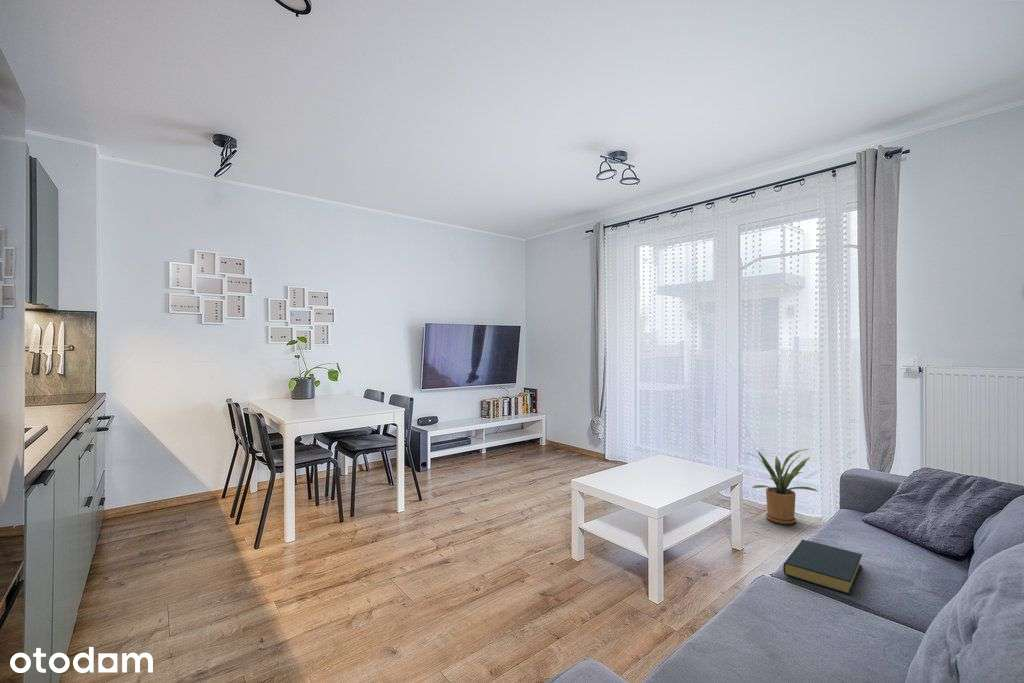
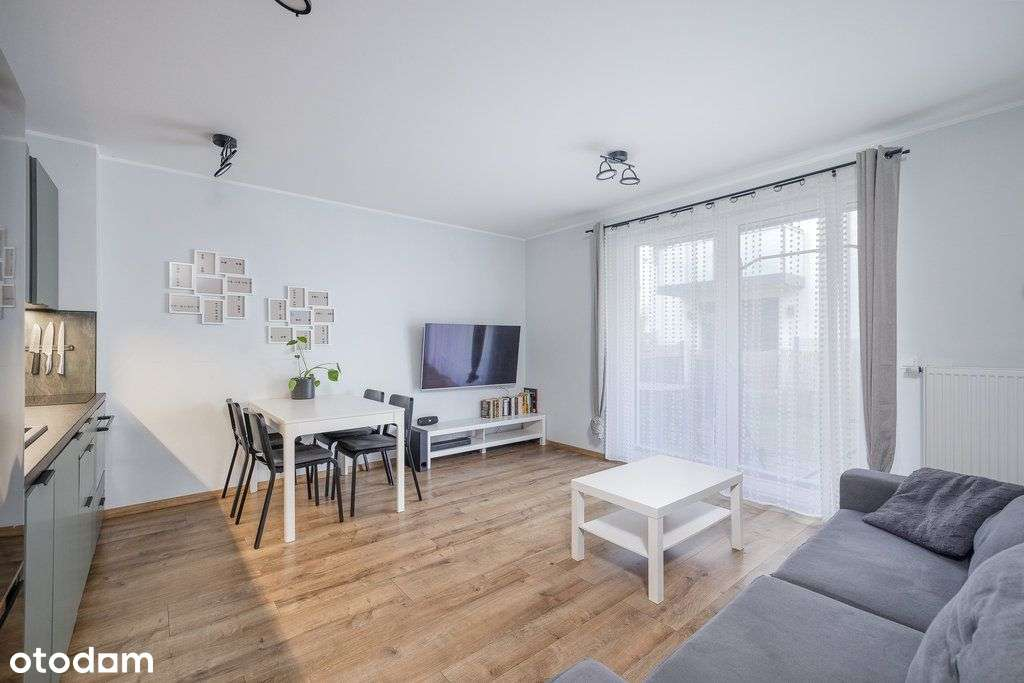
- house plant (780, 482)
- hardback book (823, 564)
